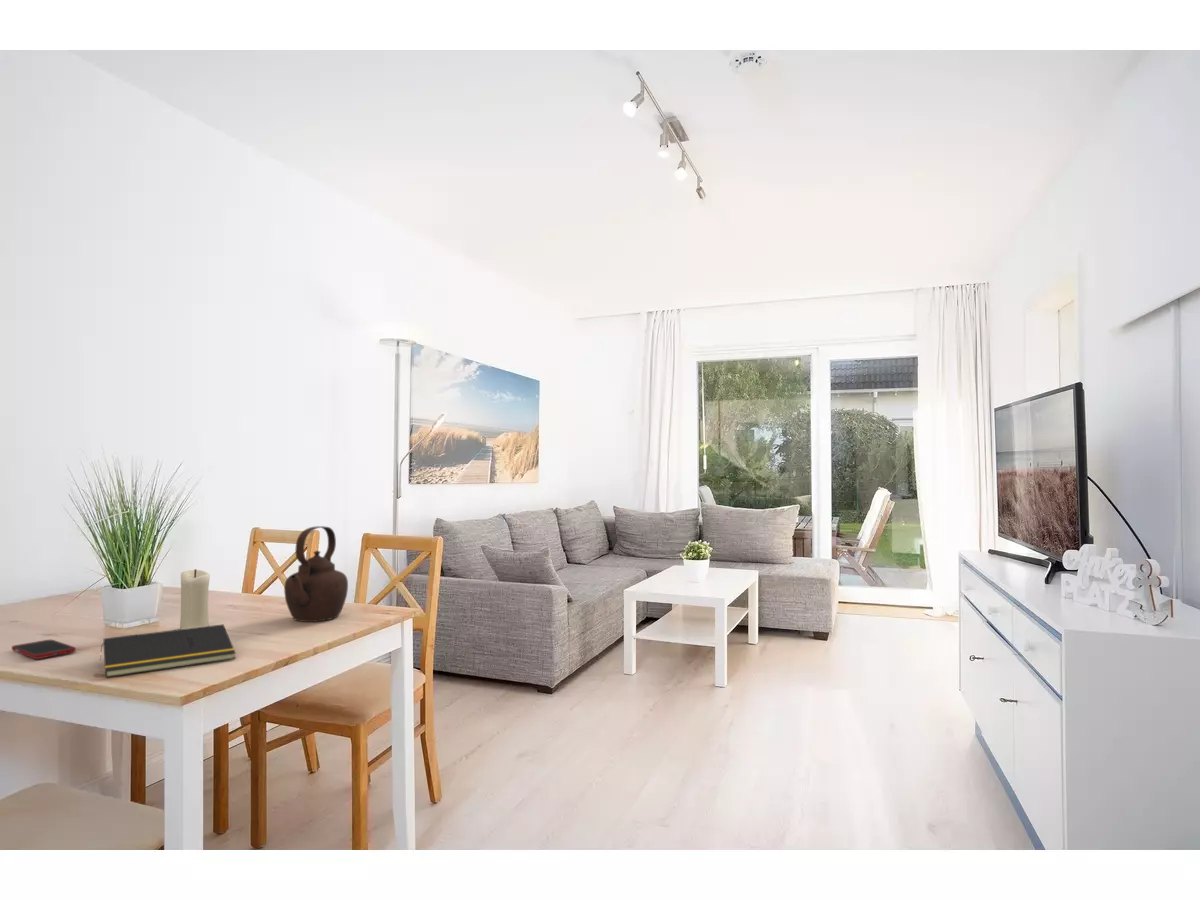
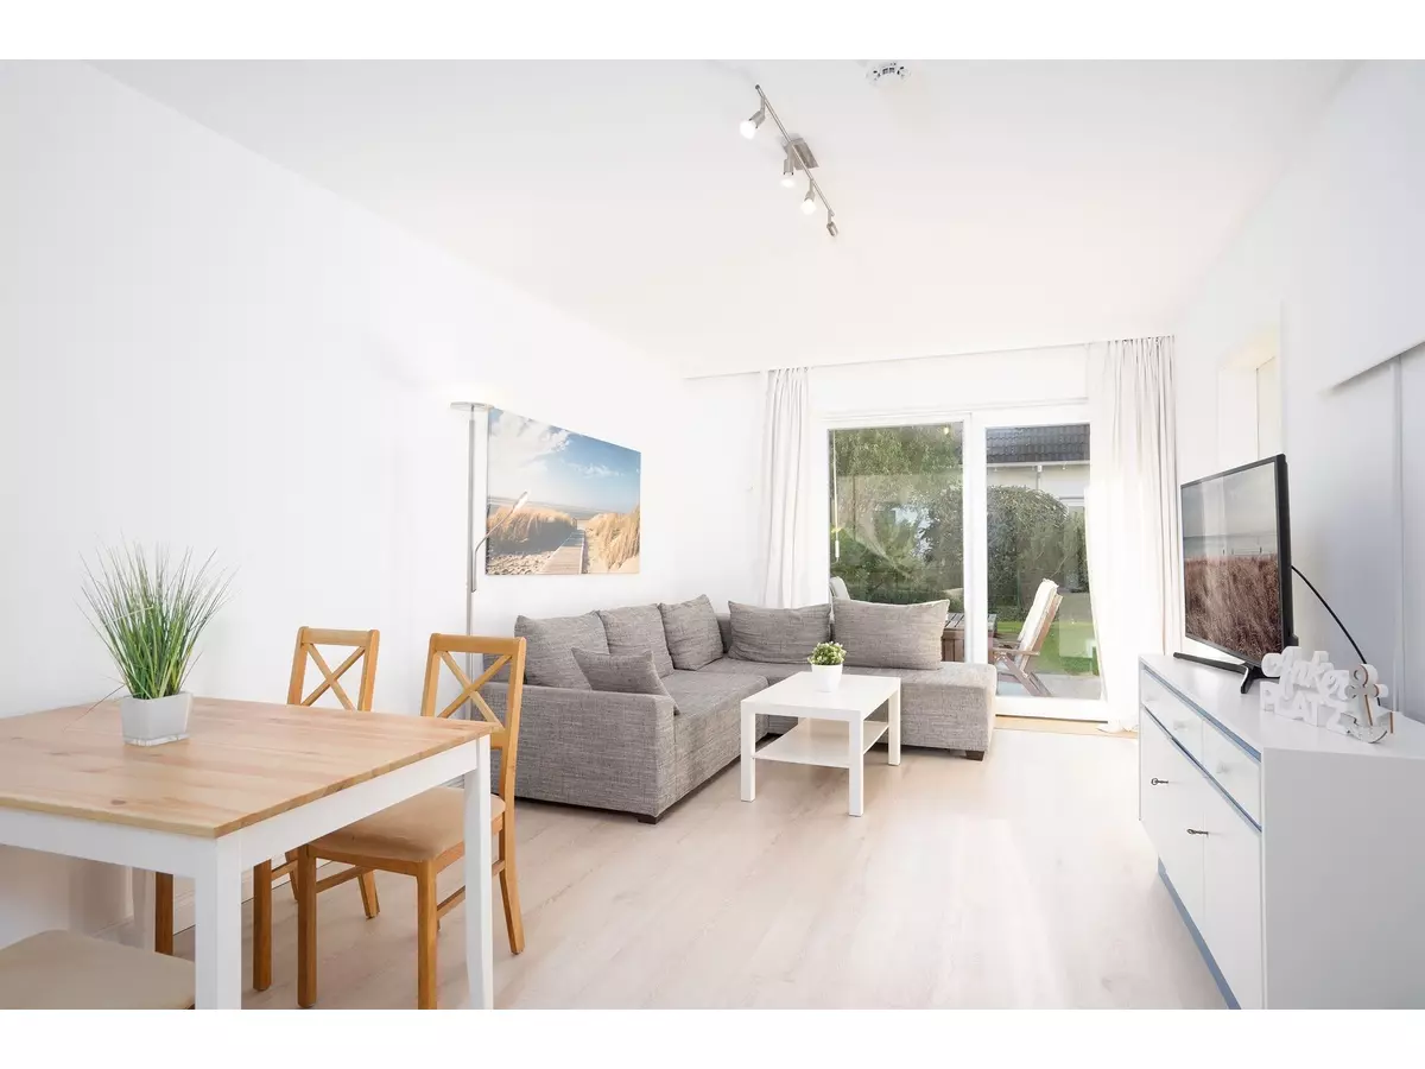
- candle (194, 598)
- notepad (169, 648)
- cell phone (43, 649)
- teapot (312, 573)
